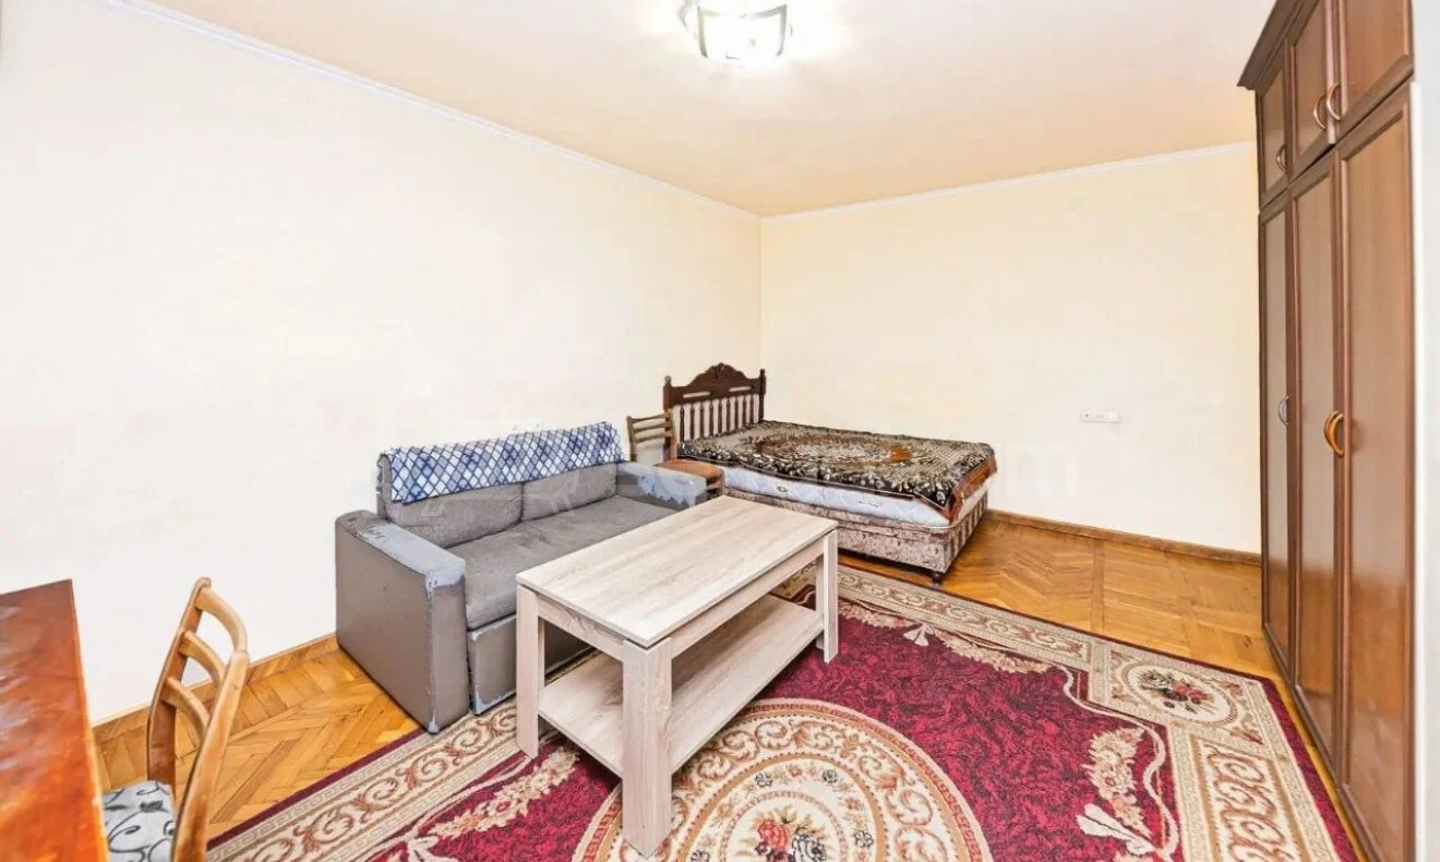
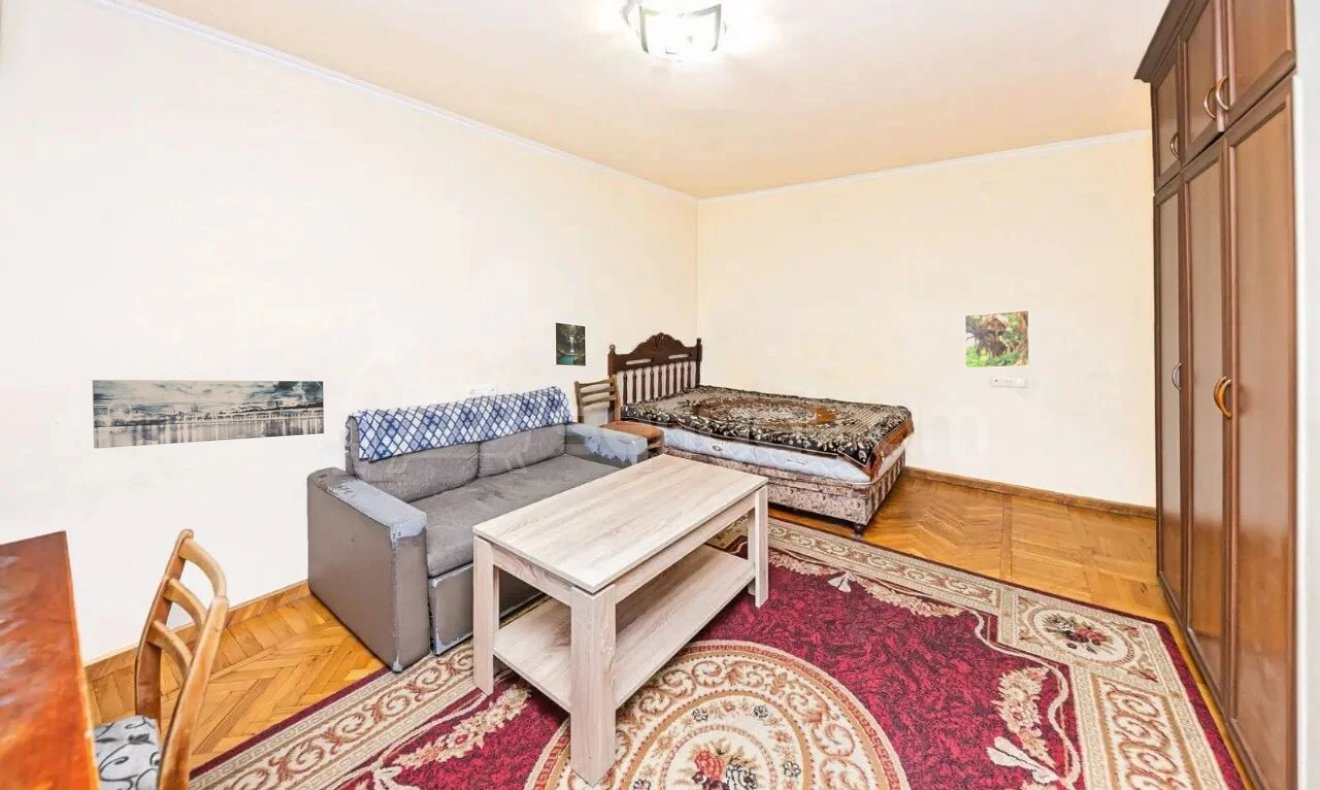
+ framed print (996, 339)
+ wall art (223, 410)
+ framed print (569, 345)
